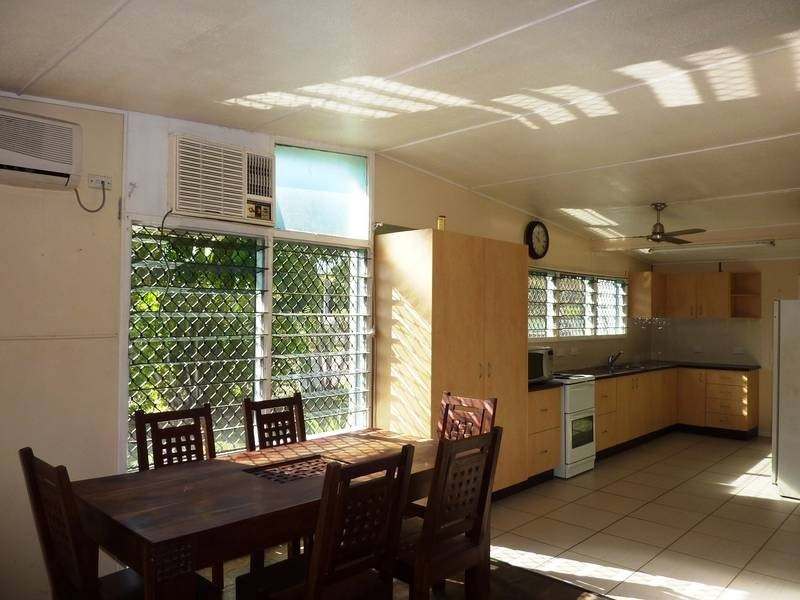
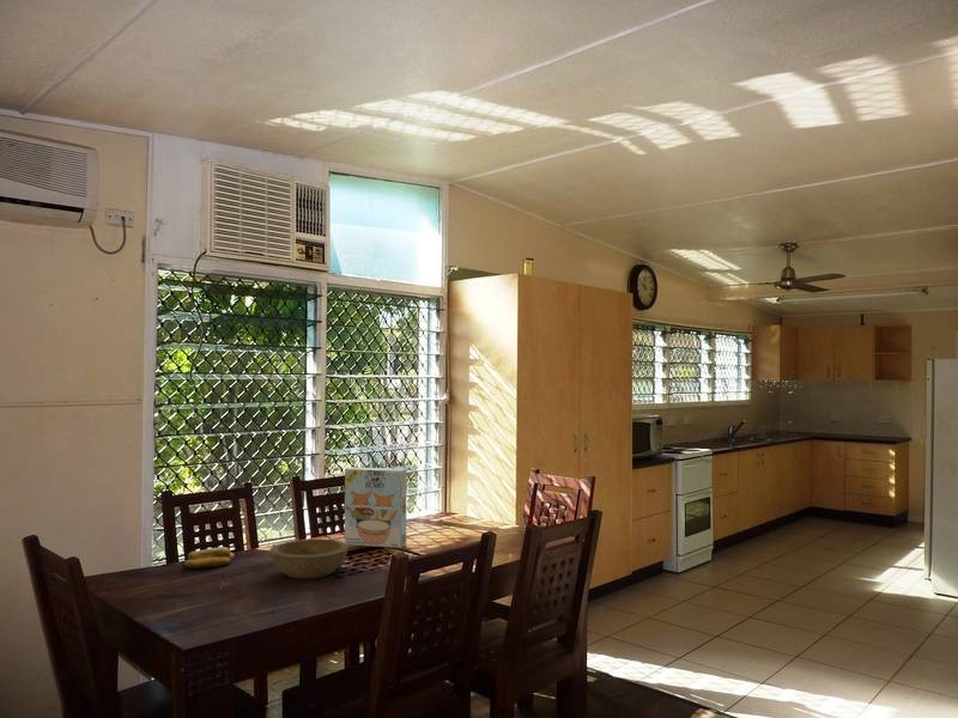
+ cereal box (375, 506)
+ banana (208, 554)
+ bowl (309, 559)
